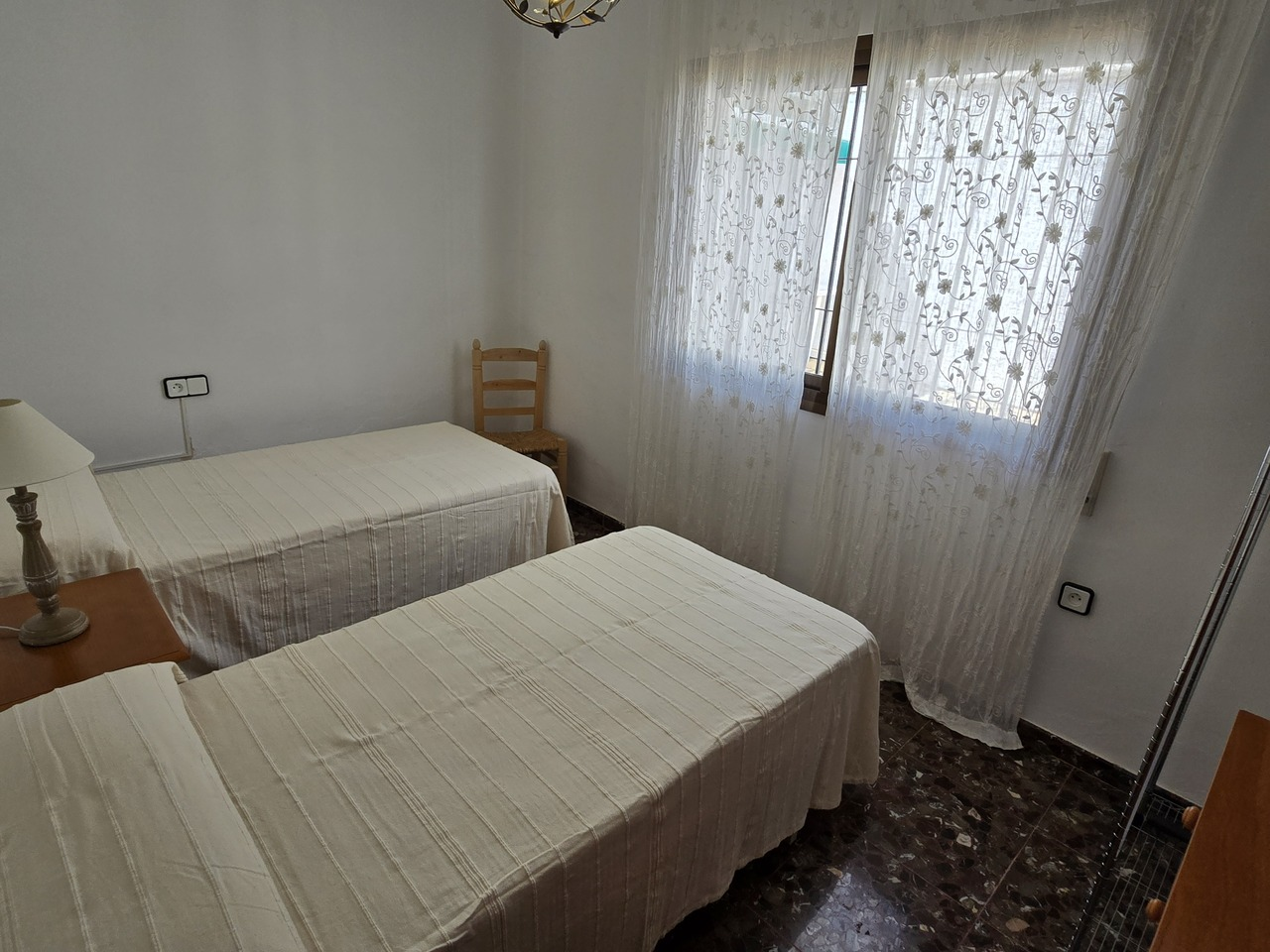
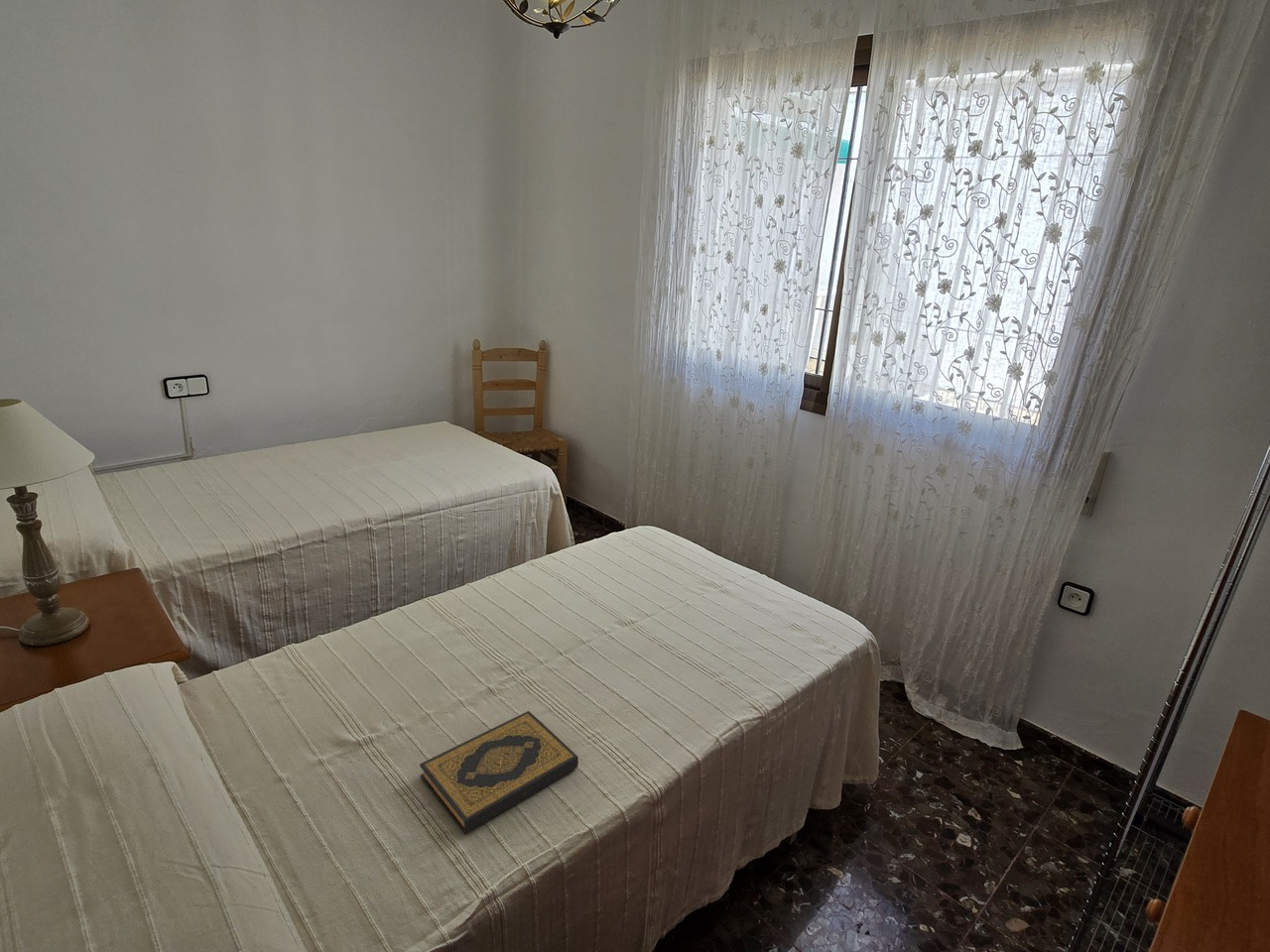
+ hardback book (500, 766)
